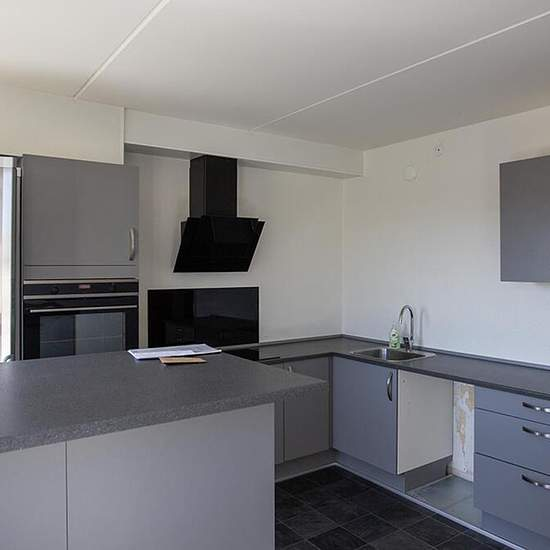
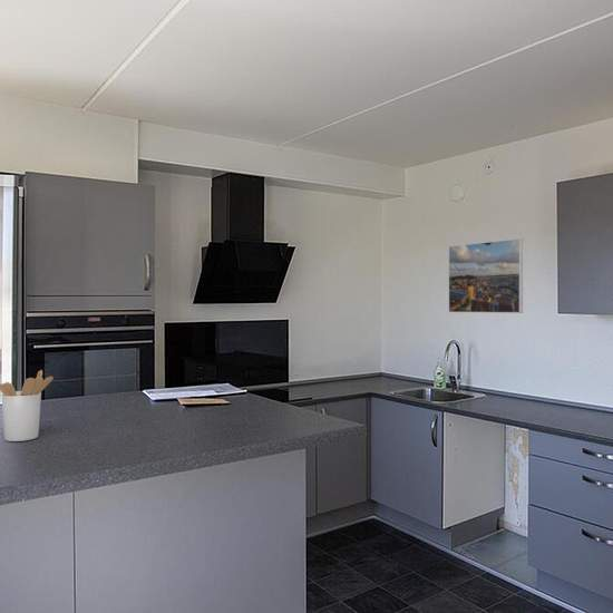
+ utensil holder (27, 405)
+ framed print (483, 278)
